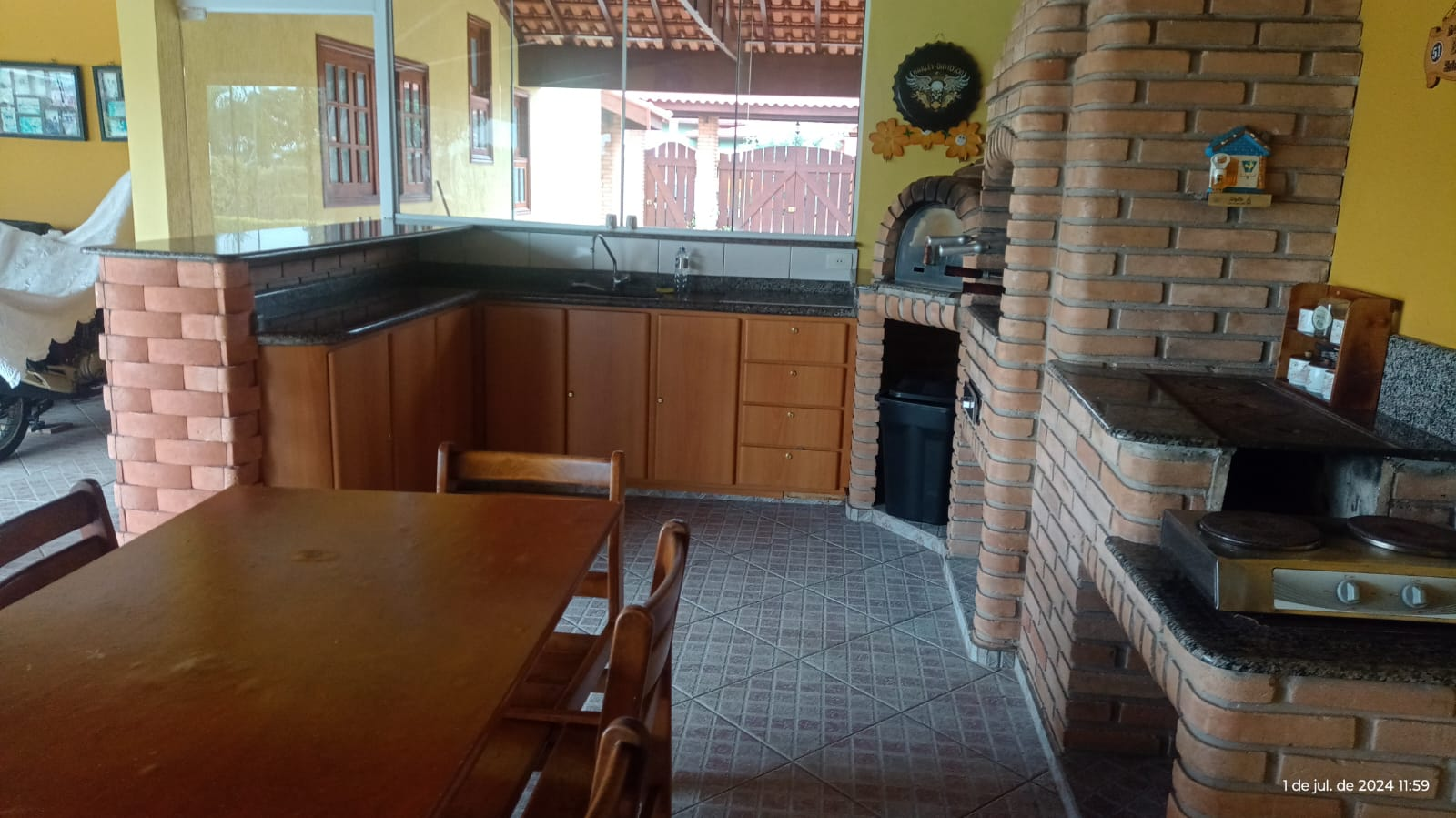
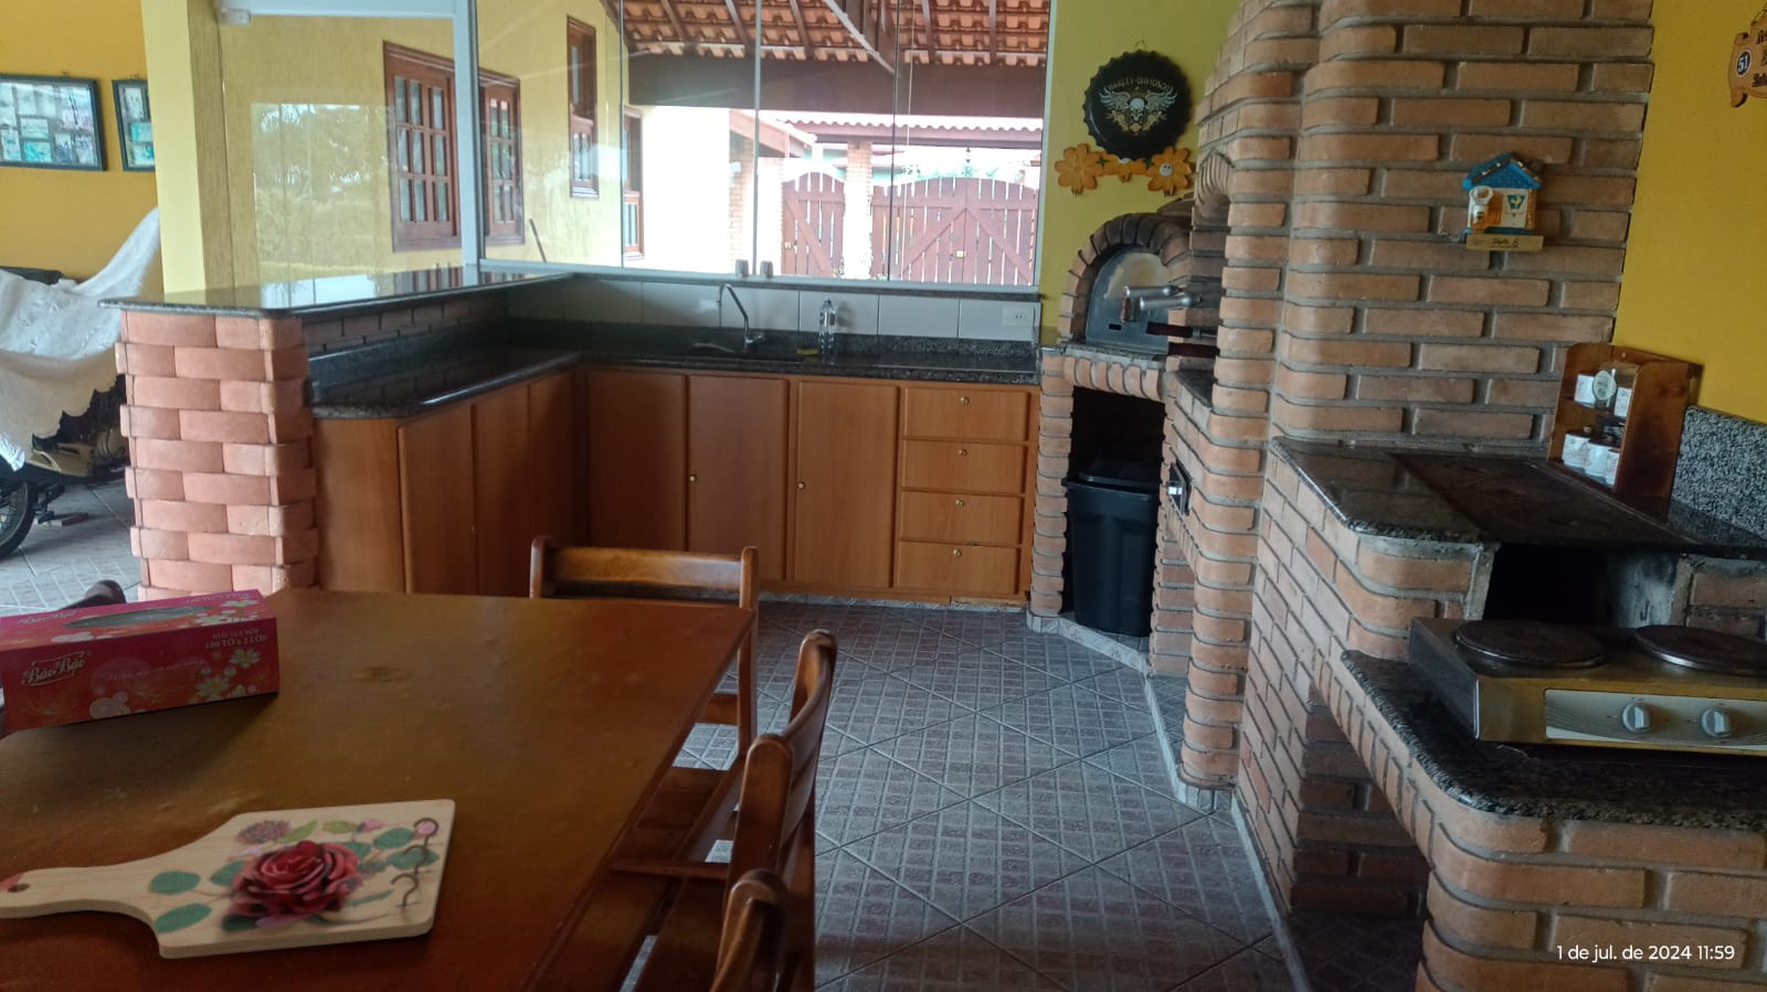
+ cutting board (226, 861)
+ tissue box (142, 655)
